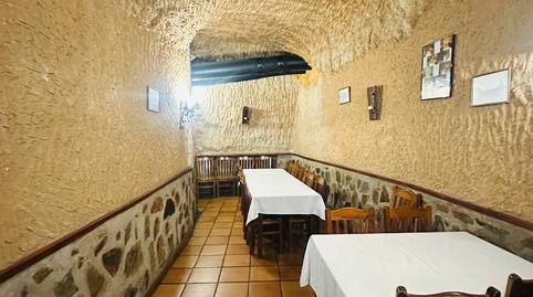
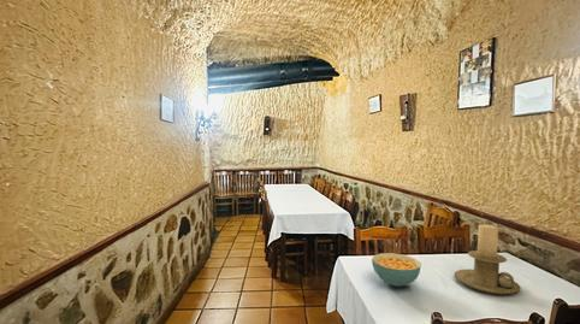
+ candle holder (486, 254)
+ cereal bowl (395, 272)
